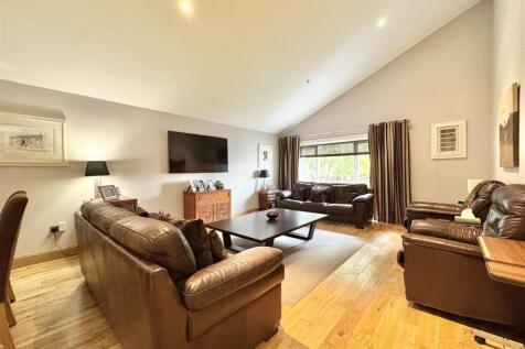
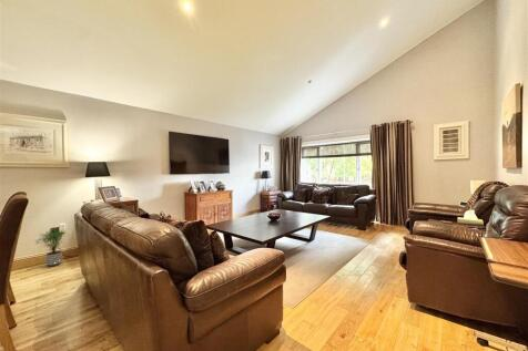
+ potted plant (52, 247)
